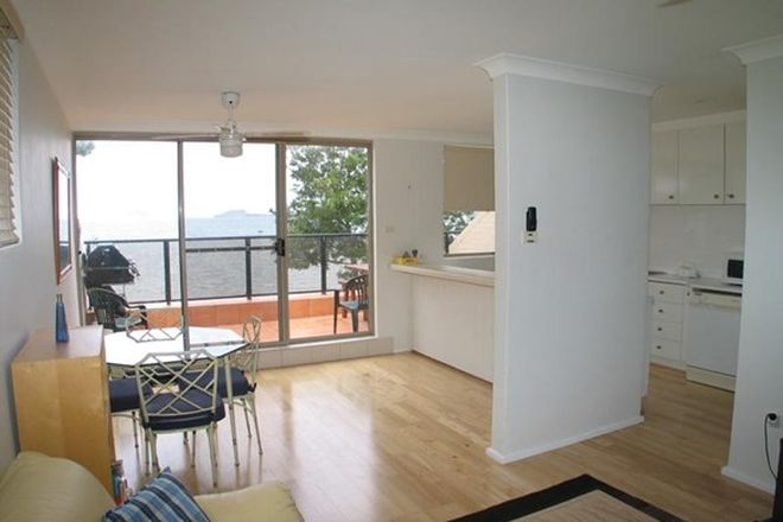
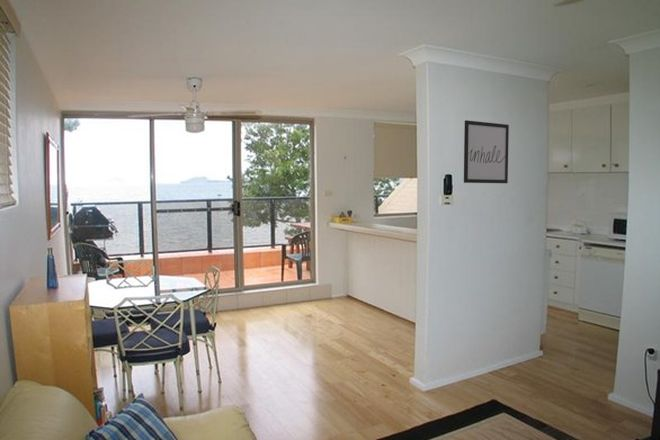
+ wall art (486, 153)
